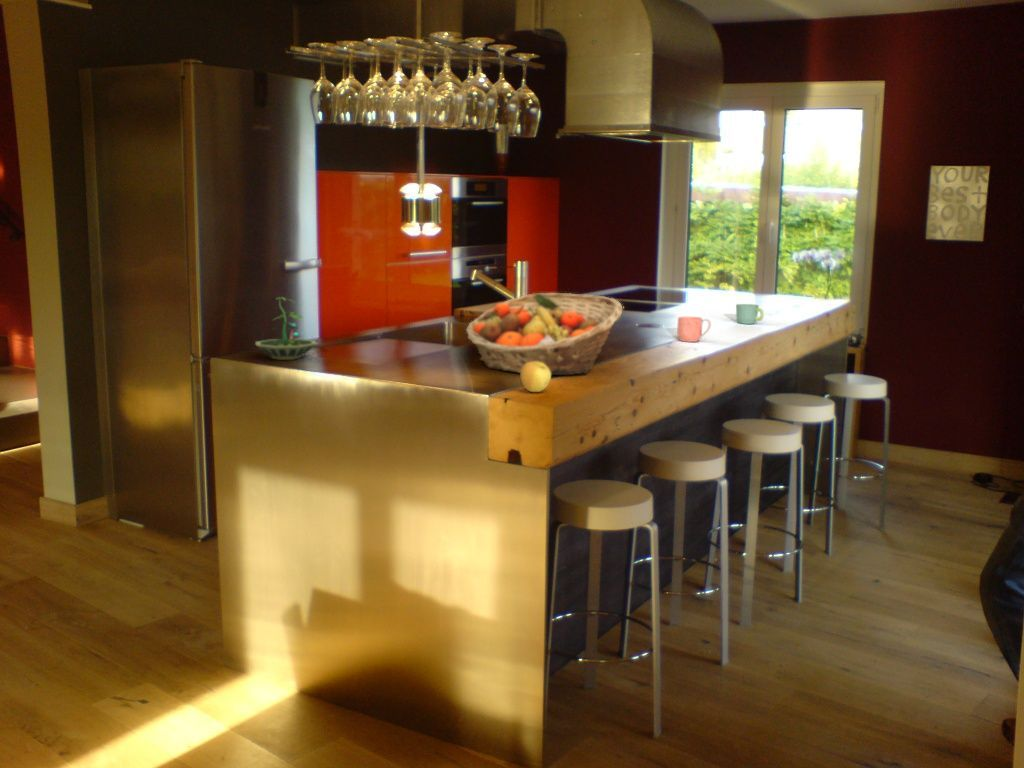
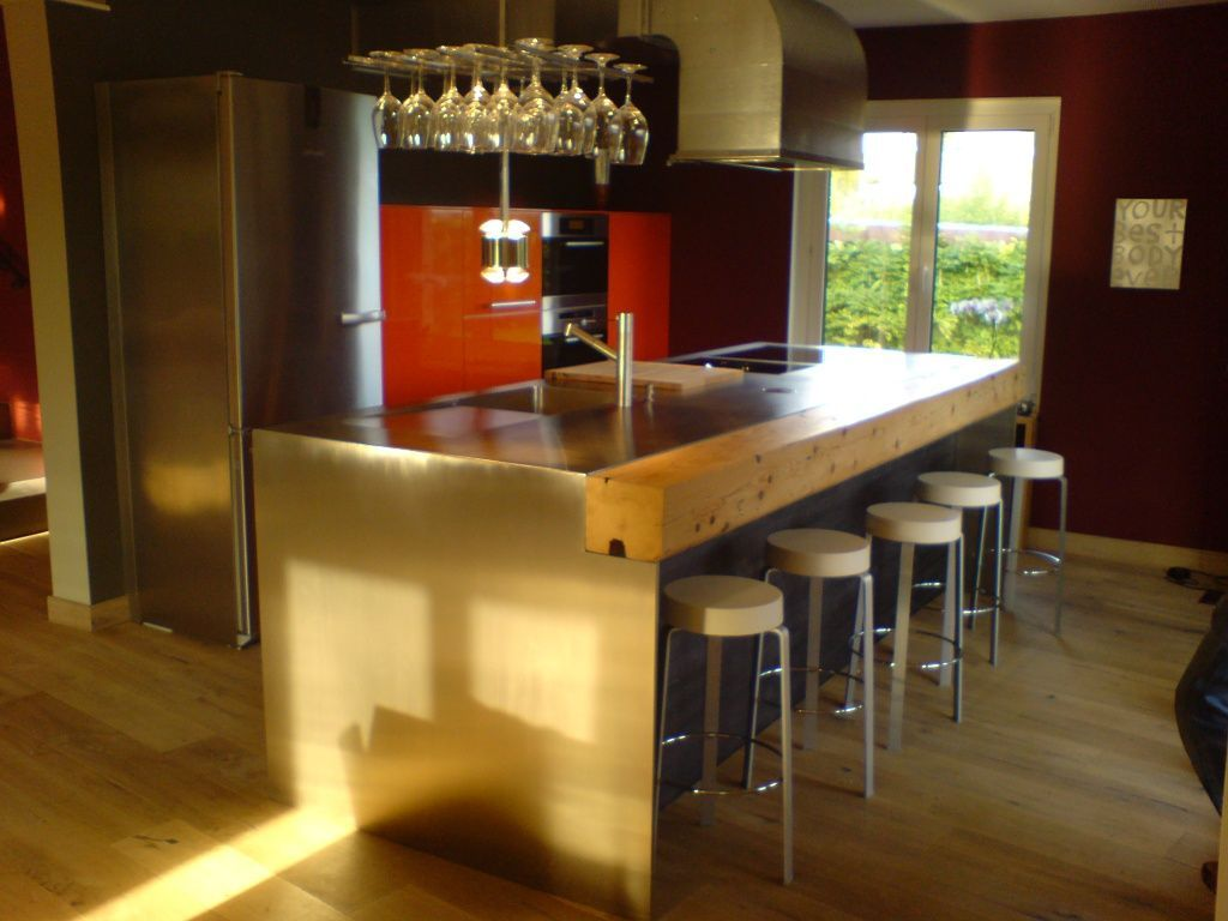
- mug (749, 314)
- fruit basket (543, 332)
- mug (694, 329)
- terrarium (283, 309)
- apple (535, 376)
